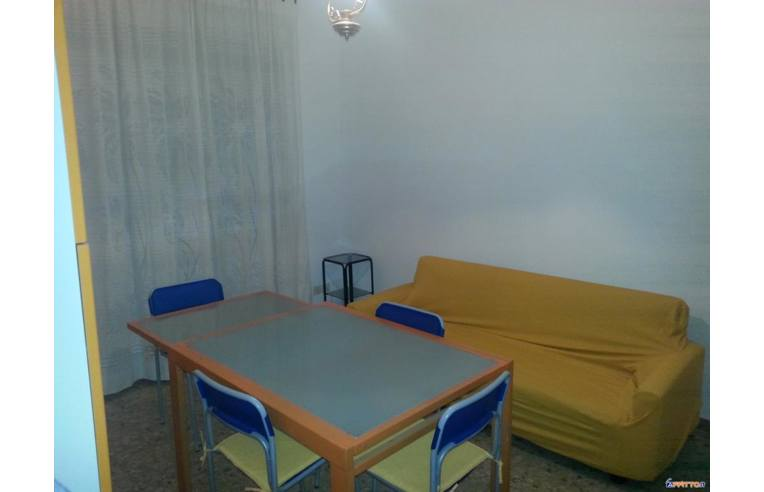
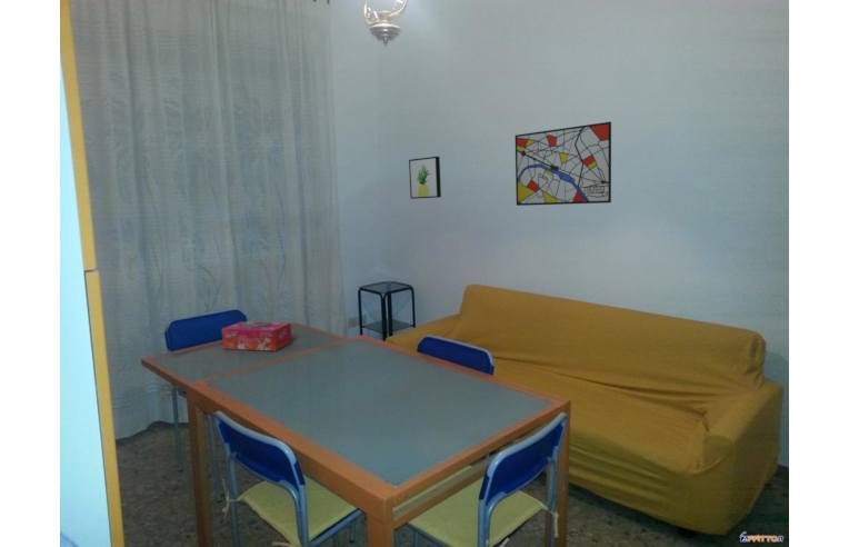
+ wall art (425, 178)
+ tissue box (257, 335)
+ wall art (560, 167)
